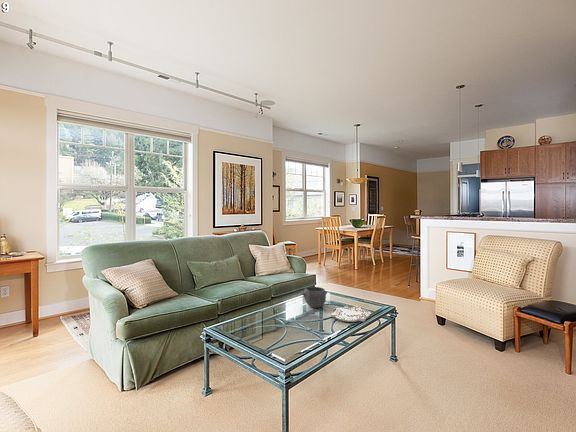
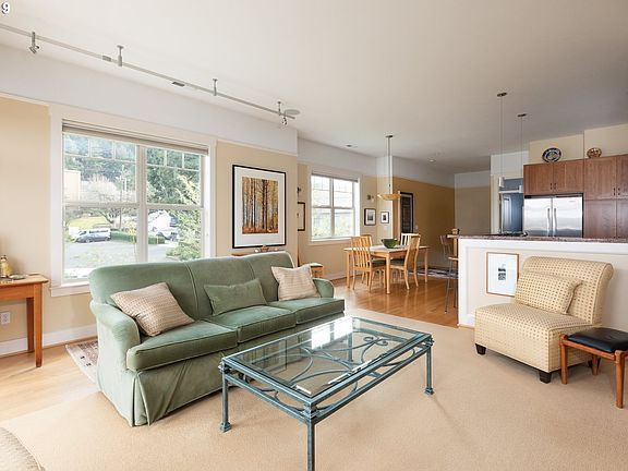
- decorative tray (352, 312)
- bowl (314, 297)
